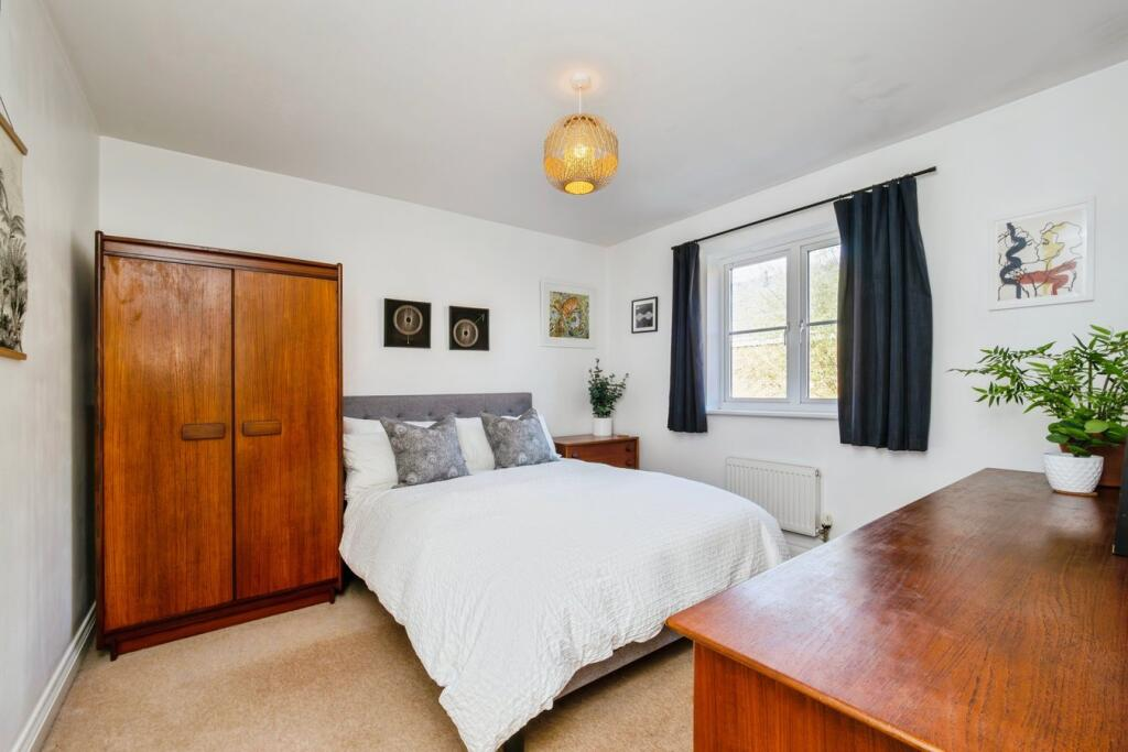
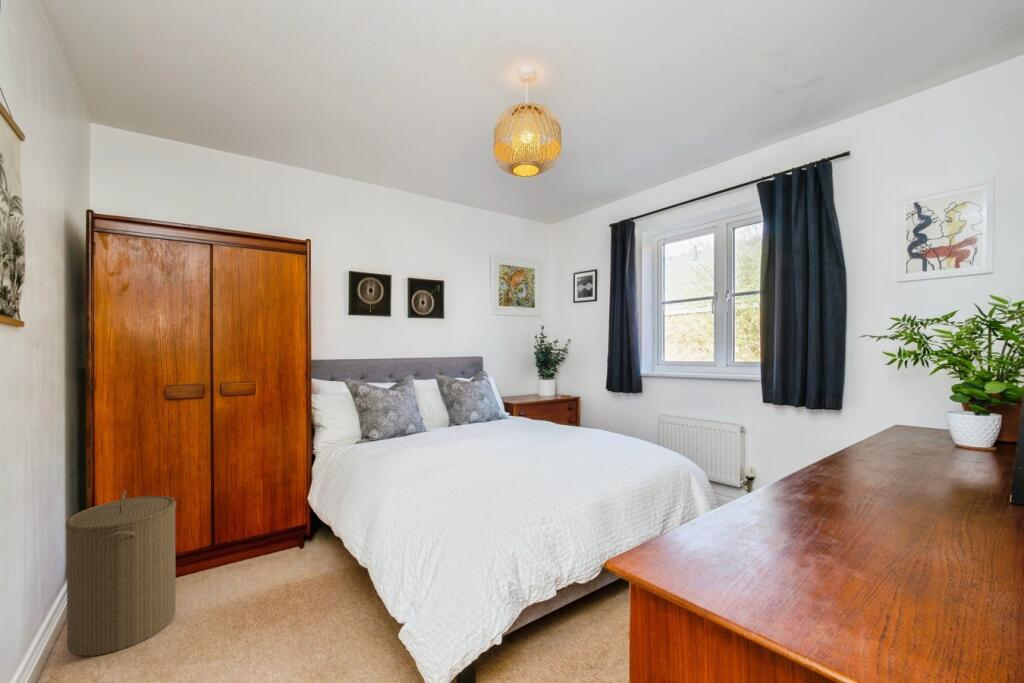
+ laundry hamper (124, 559)
